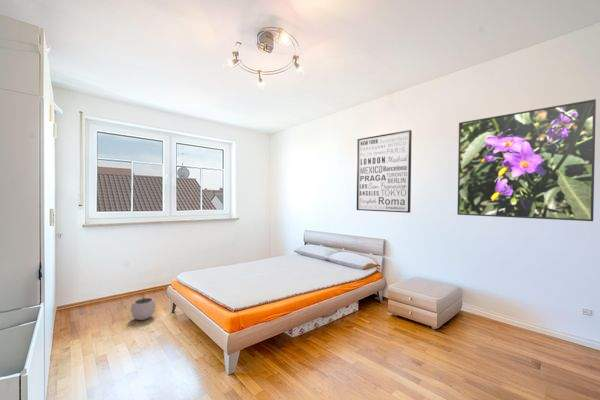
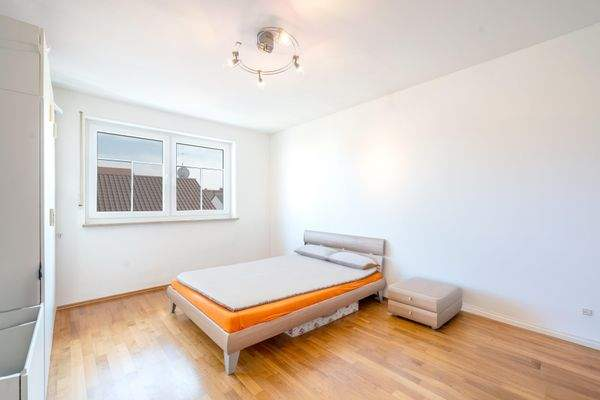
- wall art (382, 173)
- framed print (516, 165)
- plant pot (143, 305)
